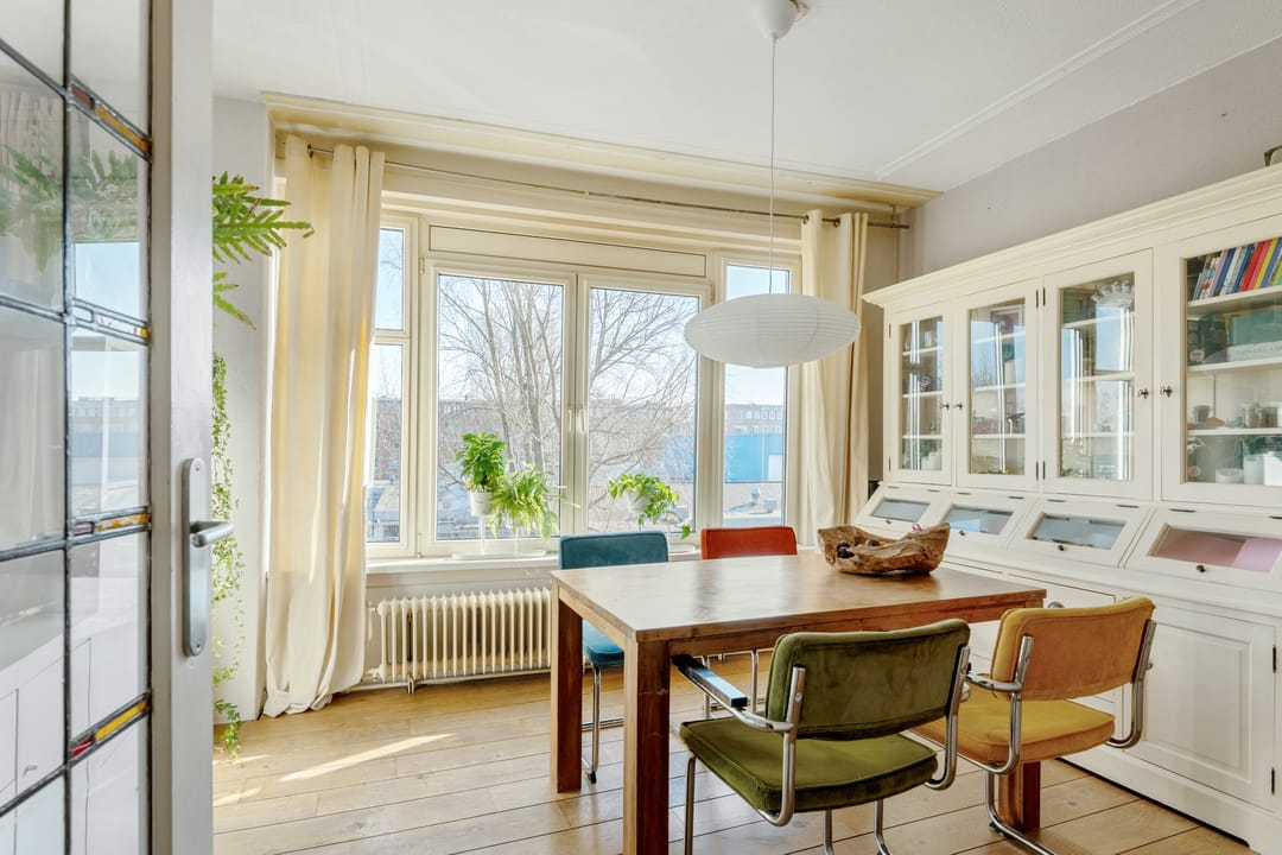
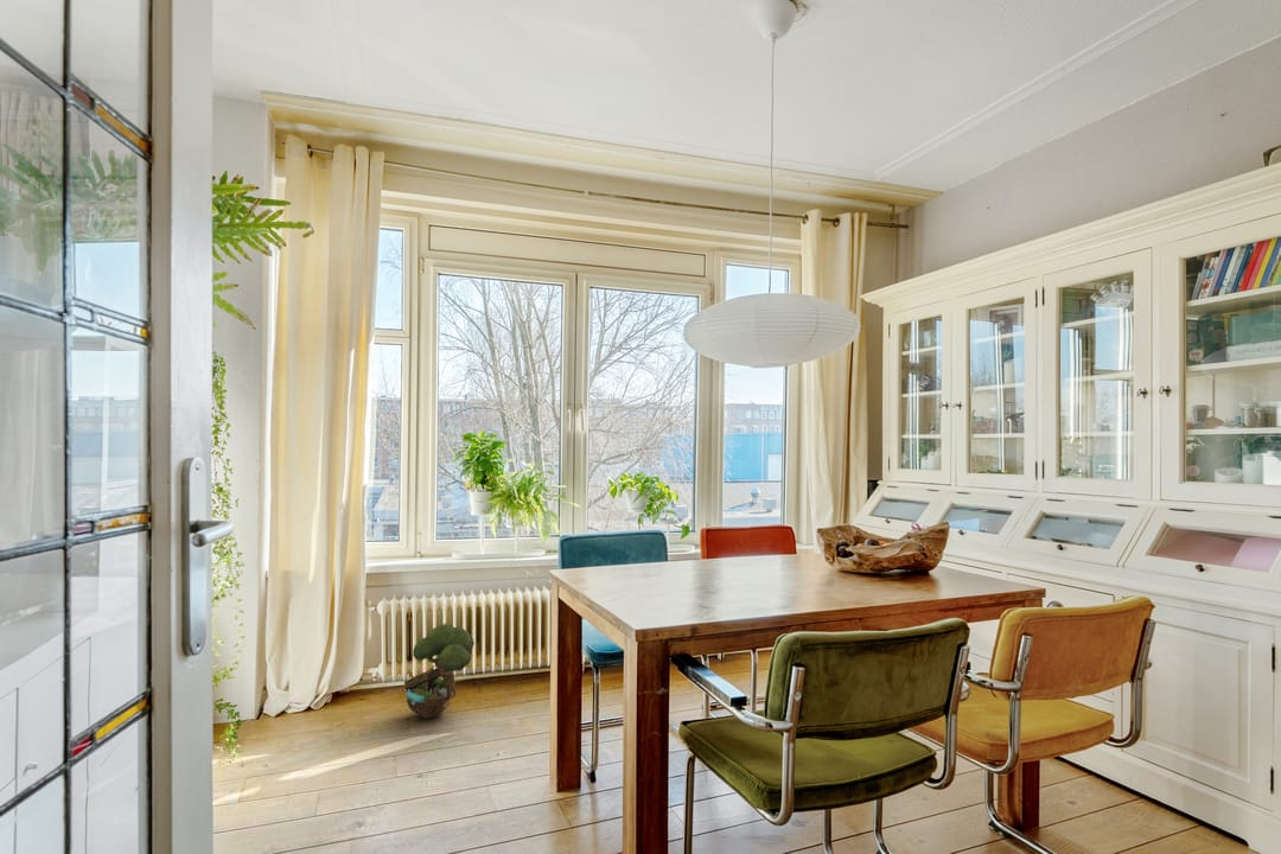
+ decorative tree (438, 671)
